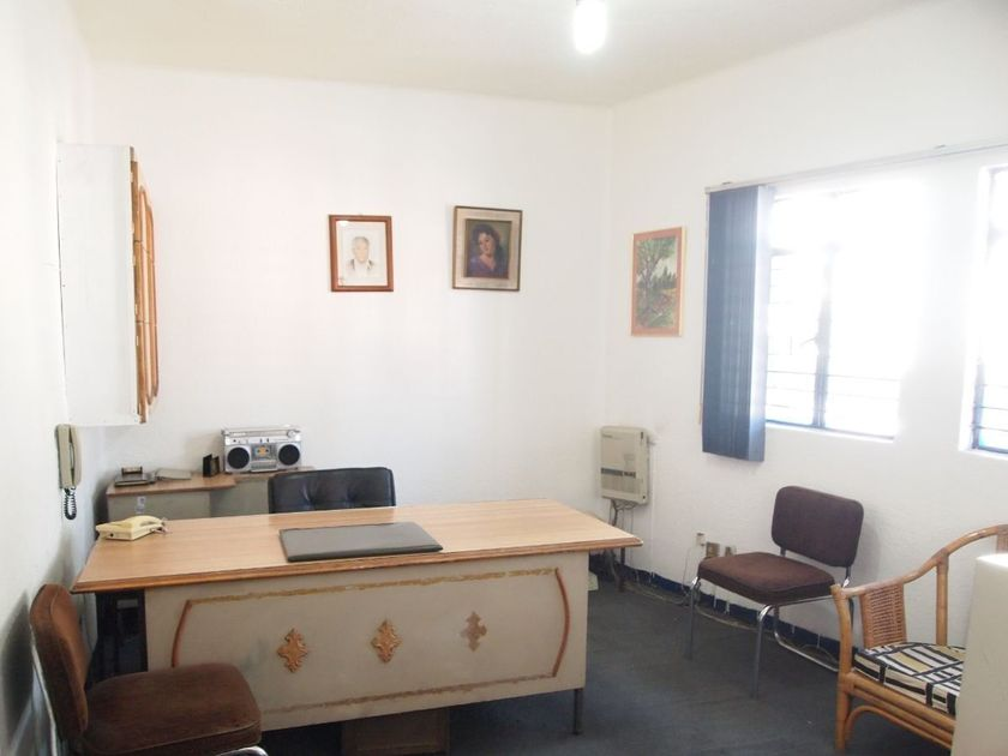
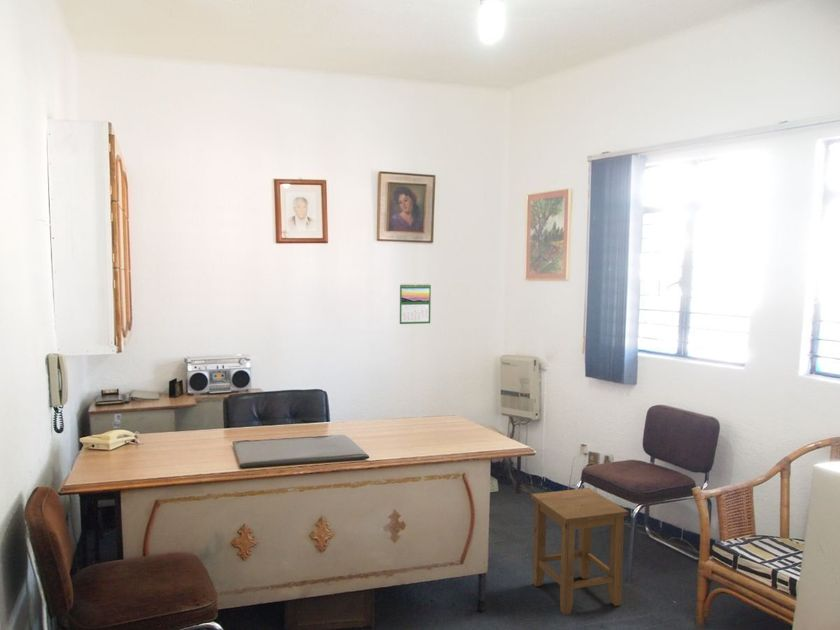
+ calendar (415, 303)
+ stool (574, 548)
